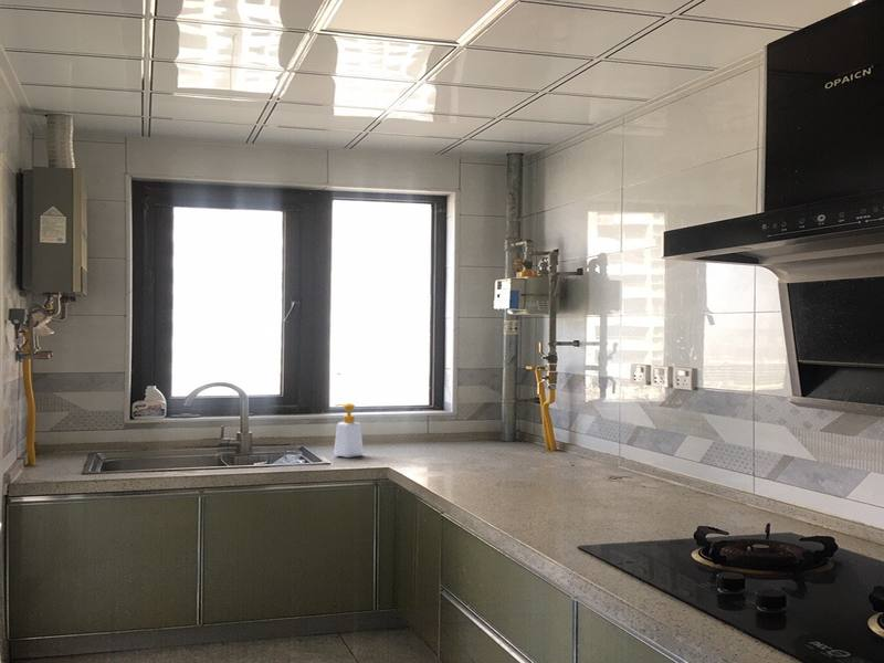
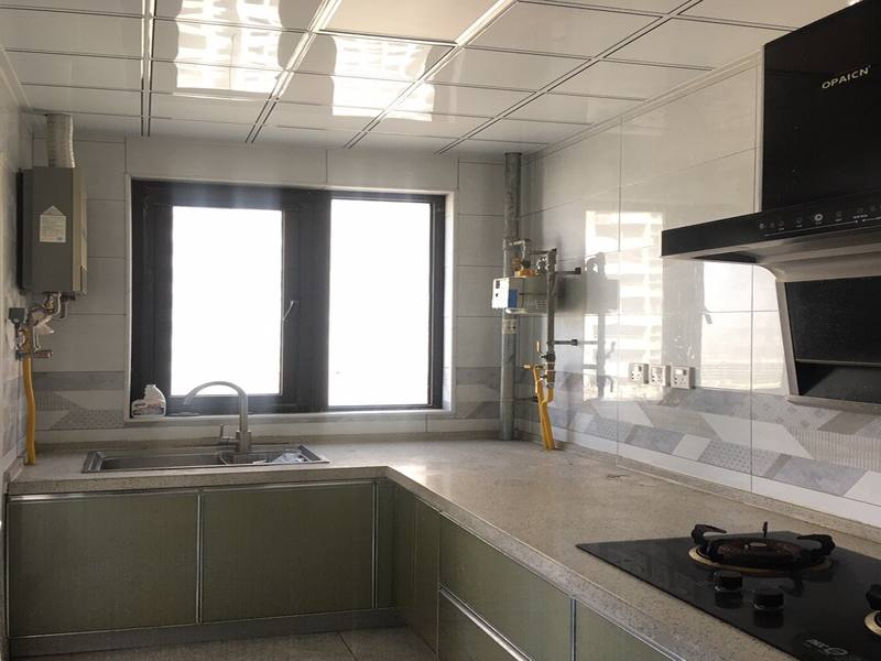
- soap bottle (345, 429)
